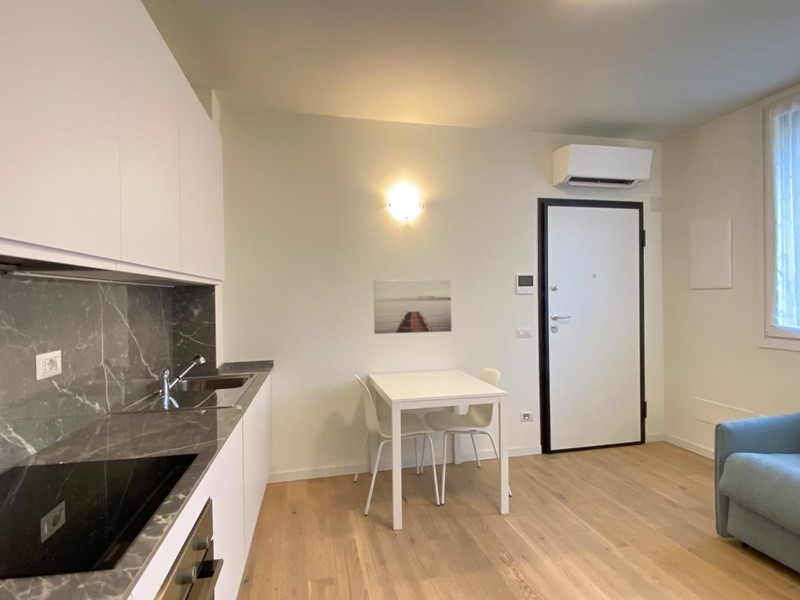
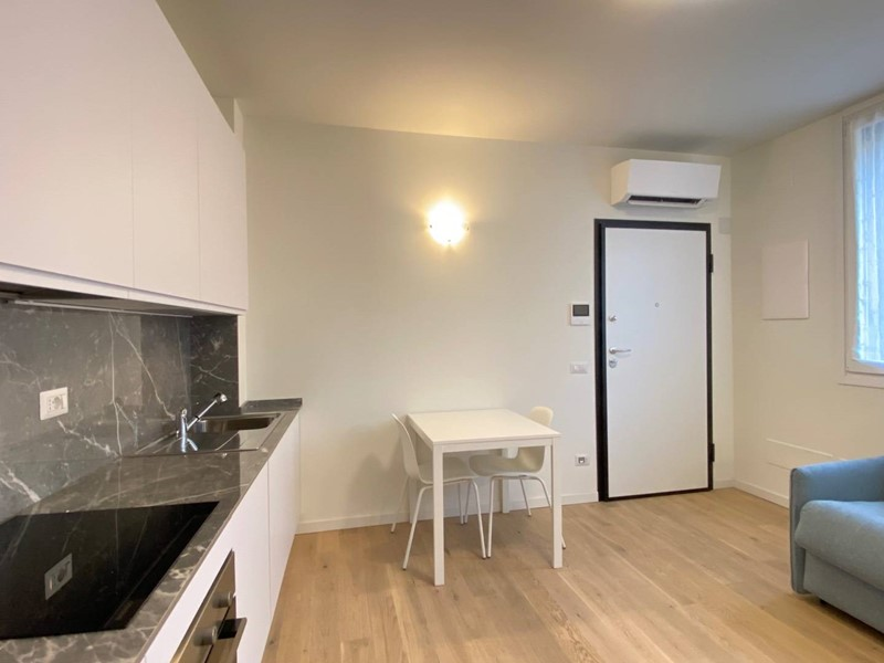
- wall art (413, 306)
